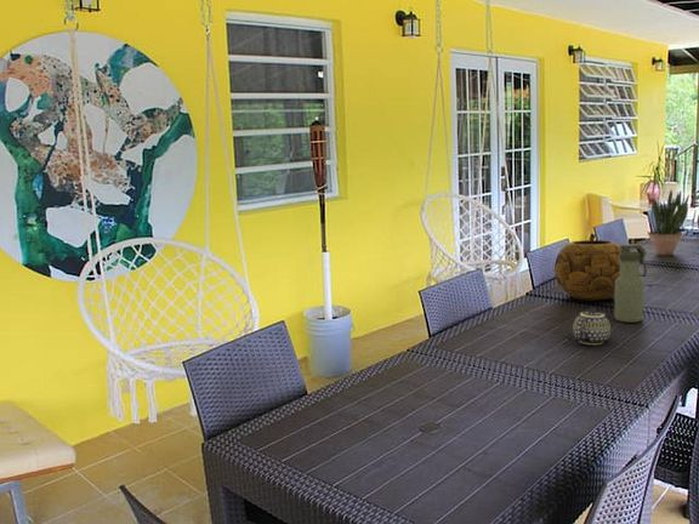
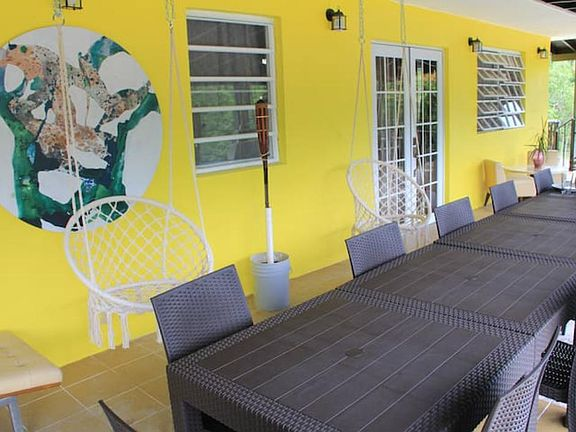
- water bottle (629, 281)
- potted plant (669, 222)
- decorative bowl (591, 269)
- teapot (591, 324)
